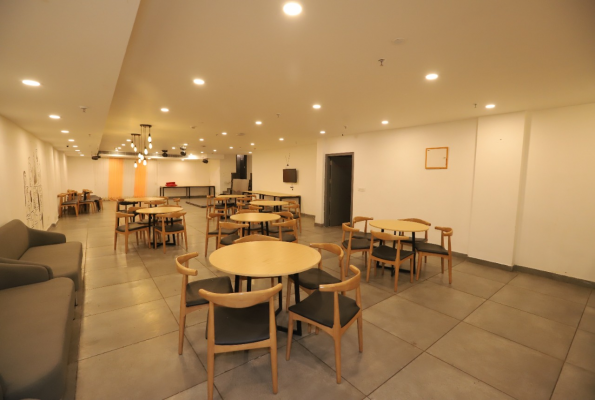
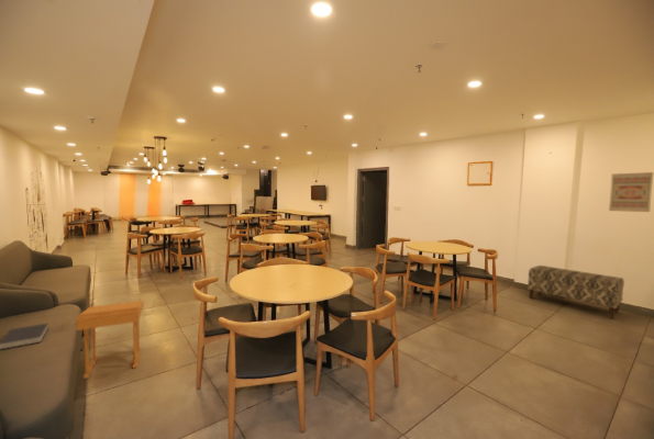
+ side table (112, 325)
+ book (24, 335)
+ wall art (630, 192)
+ bench (572, 289)
